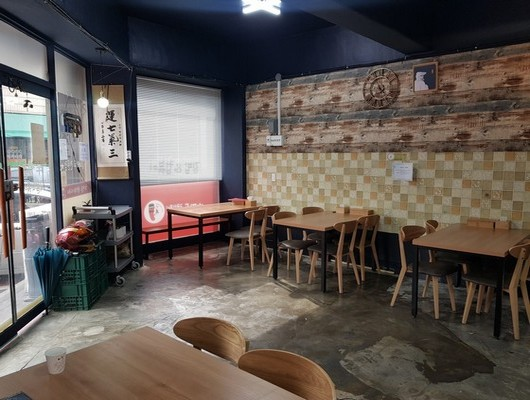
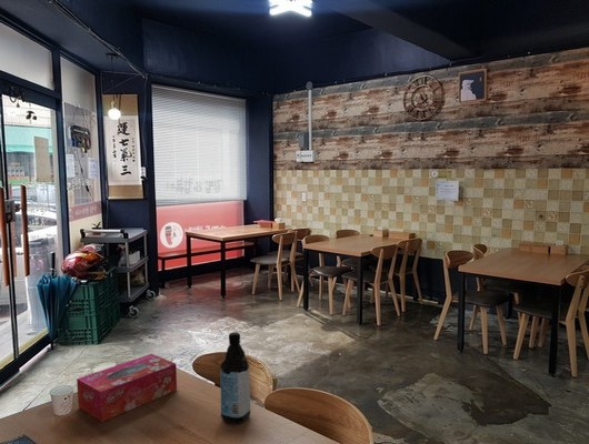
+ tissue box (128, 384)
+ water bottle (234, 375)
